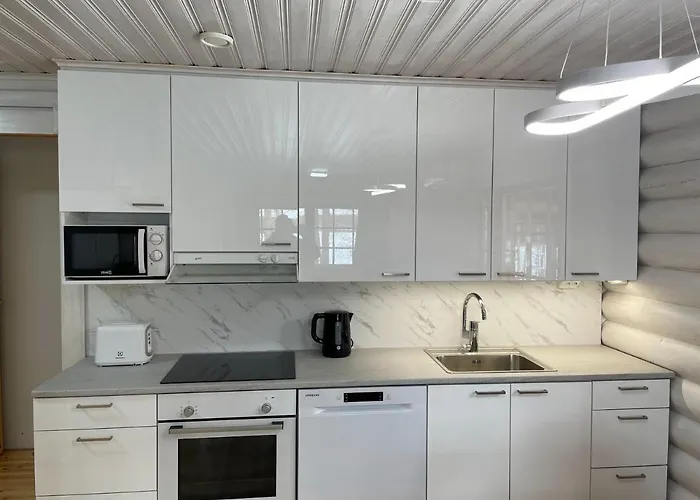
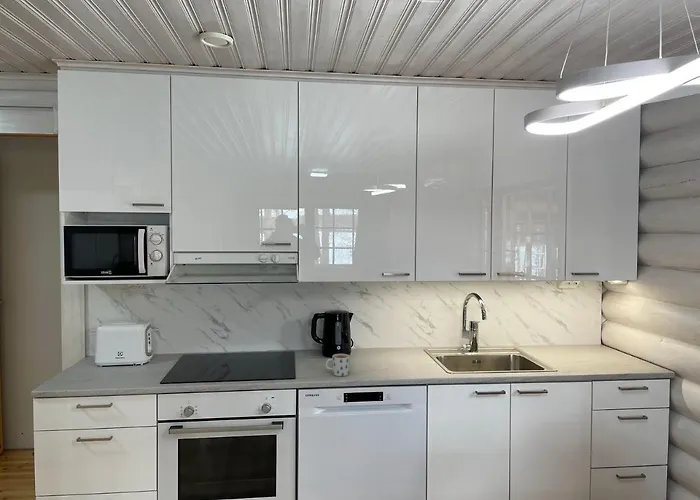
+ mug (337, 365)
